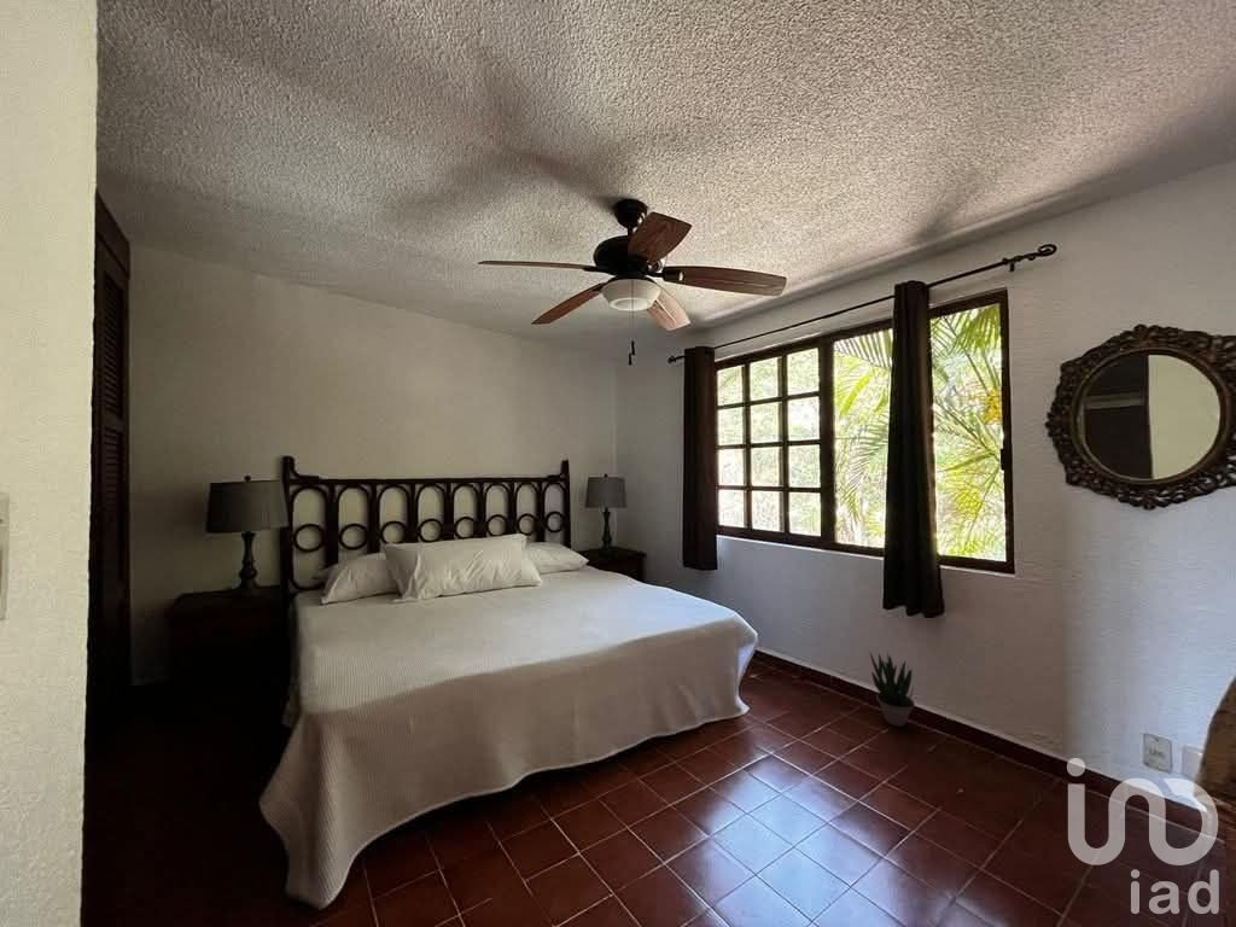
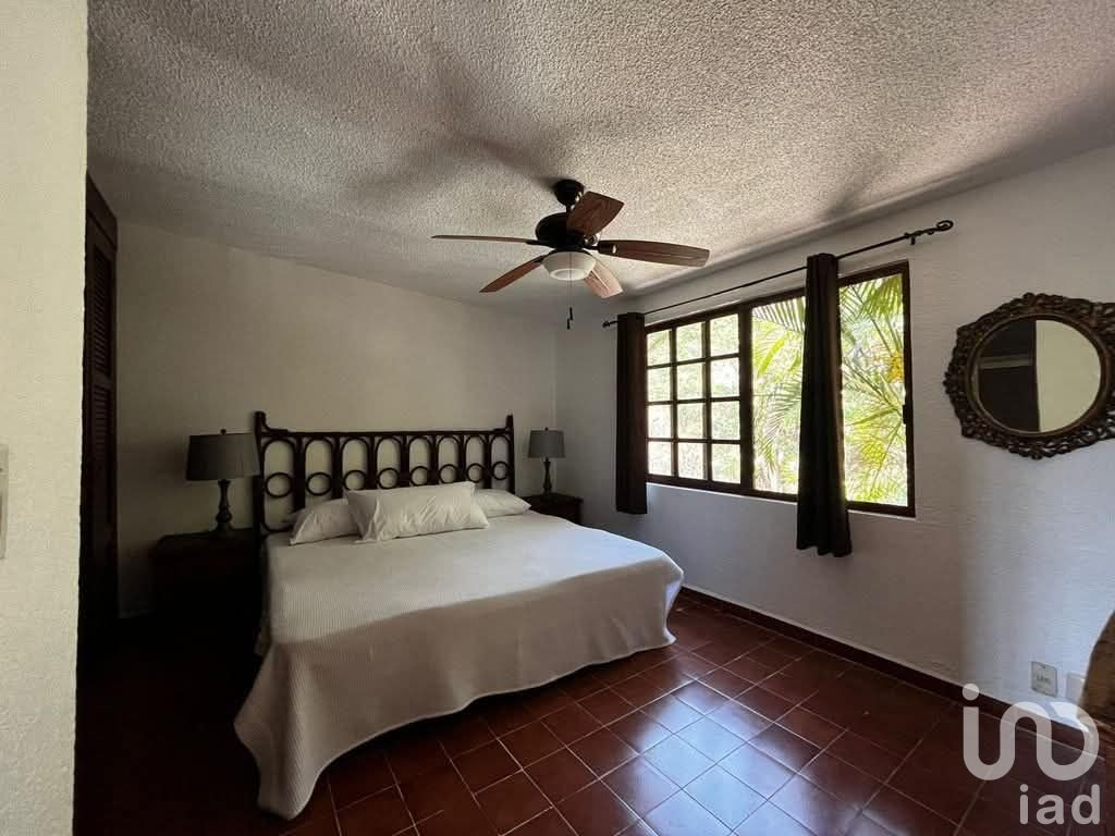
- potted plant (891, 688)
